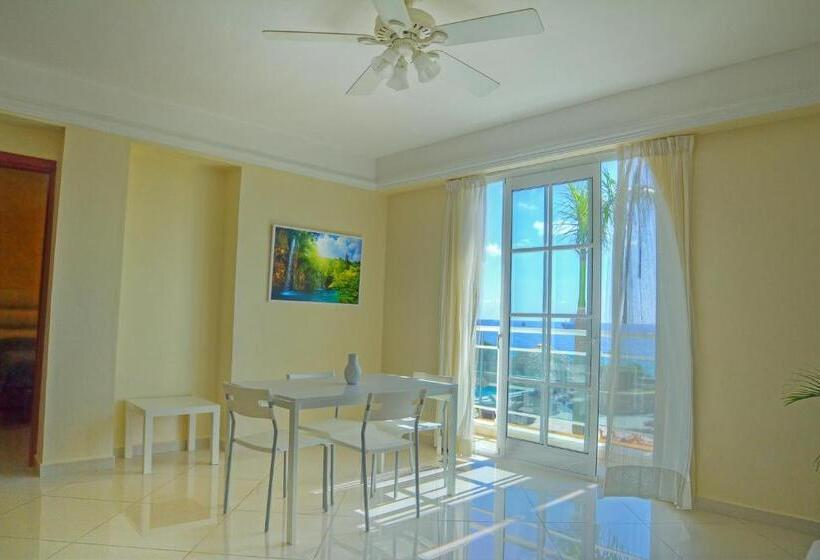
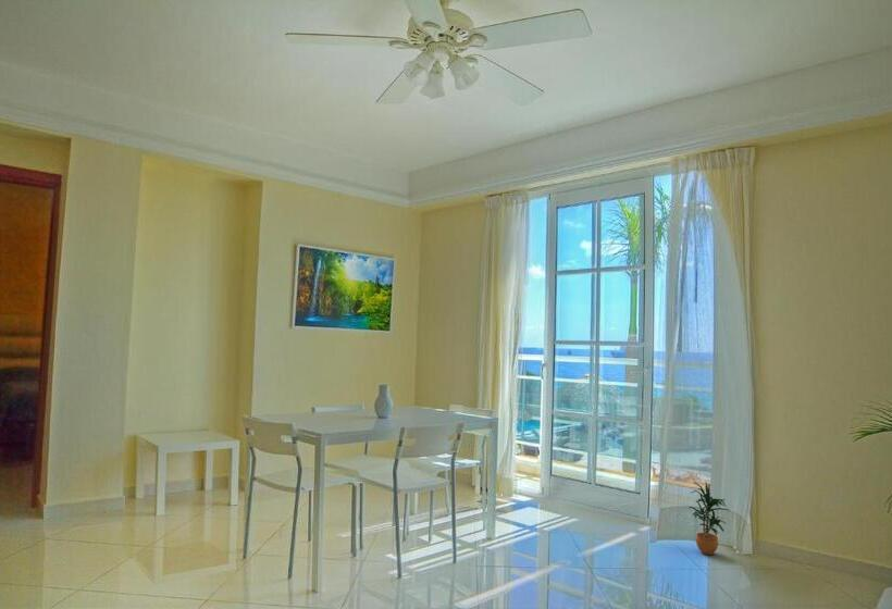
+ potted plant (708, 518)
